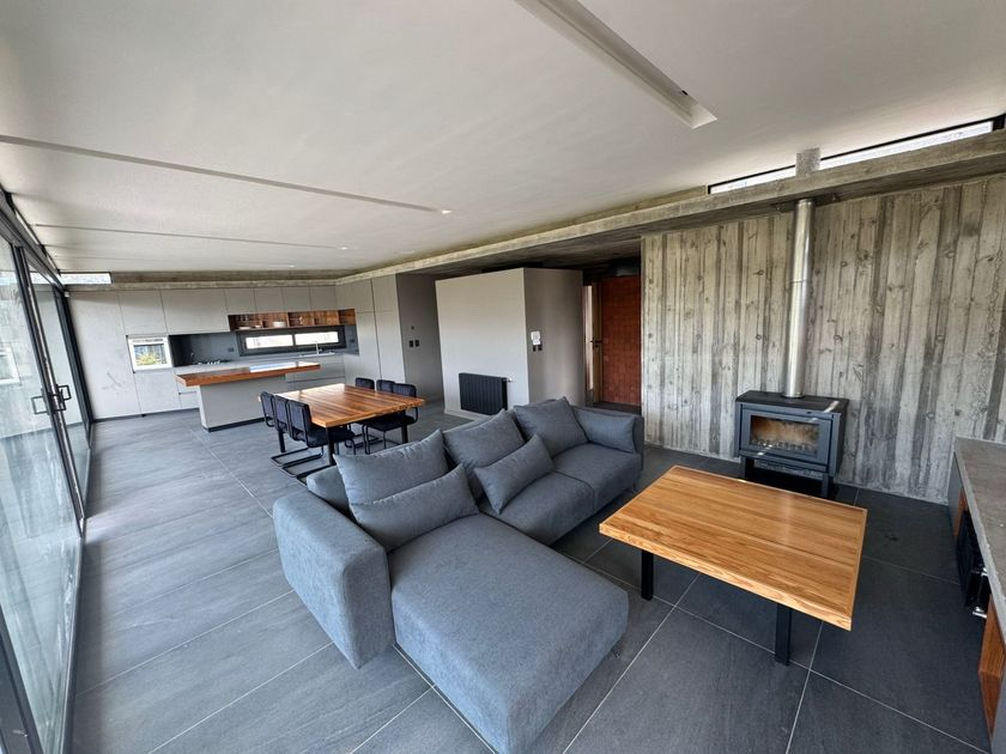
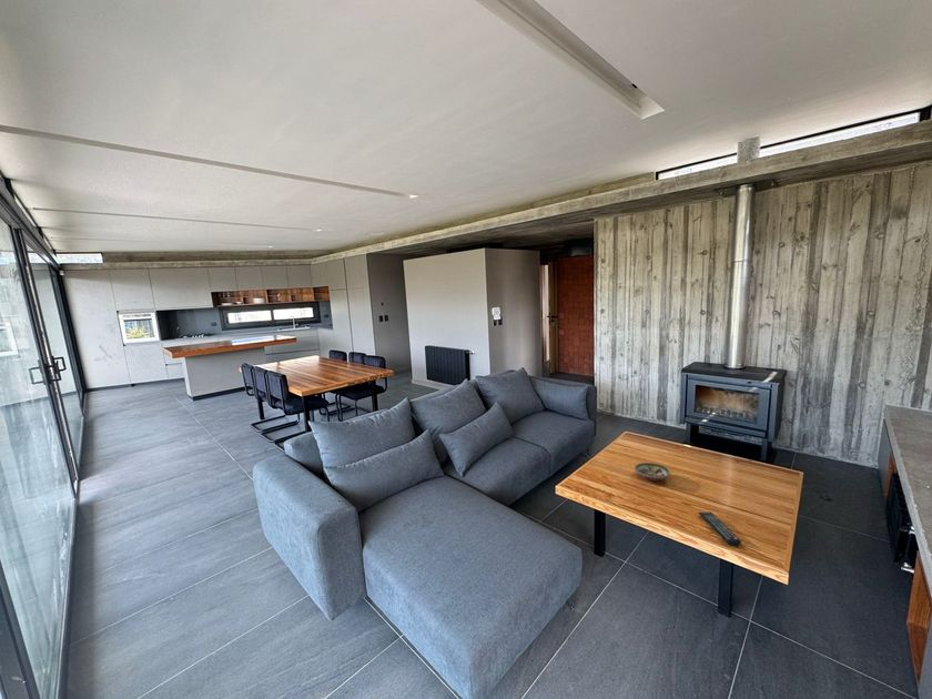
+ remote control (718, 527)
+ decorative bowl (651, 473)
